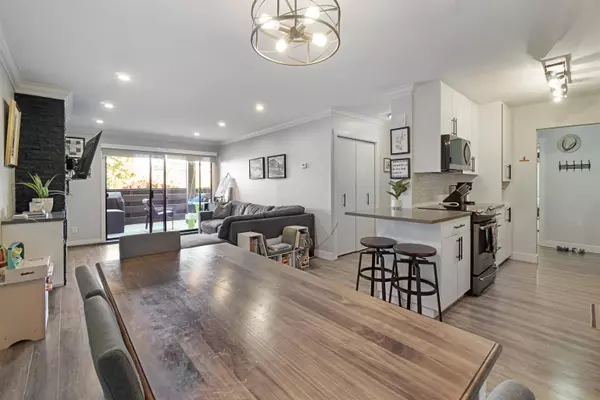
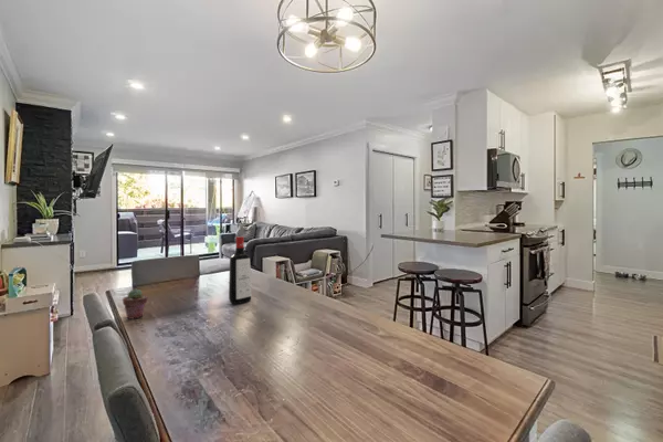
+ potted succulent (135, 303)
+ liquor bottle (240, 269)
